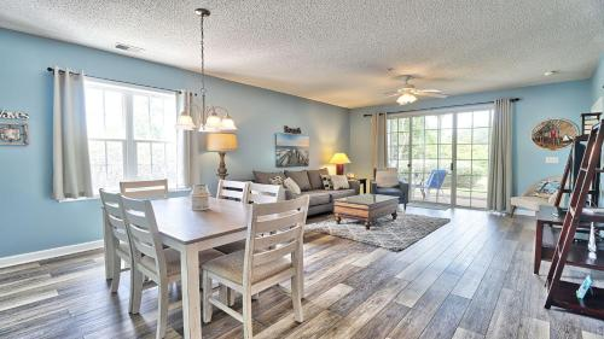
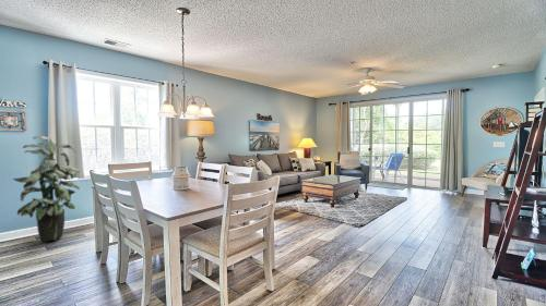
+ indoor plant (47, 187)
